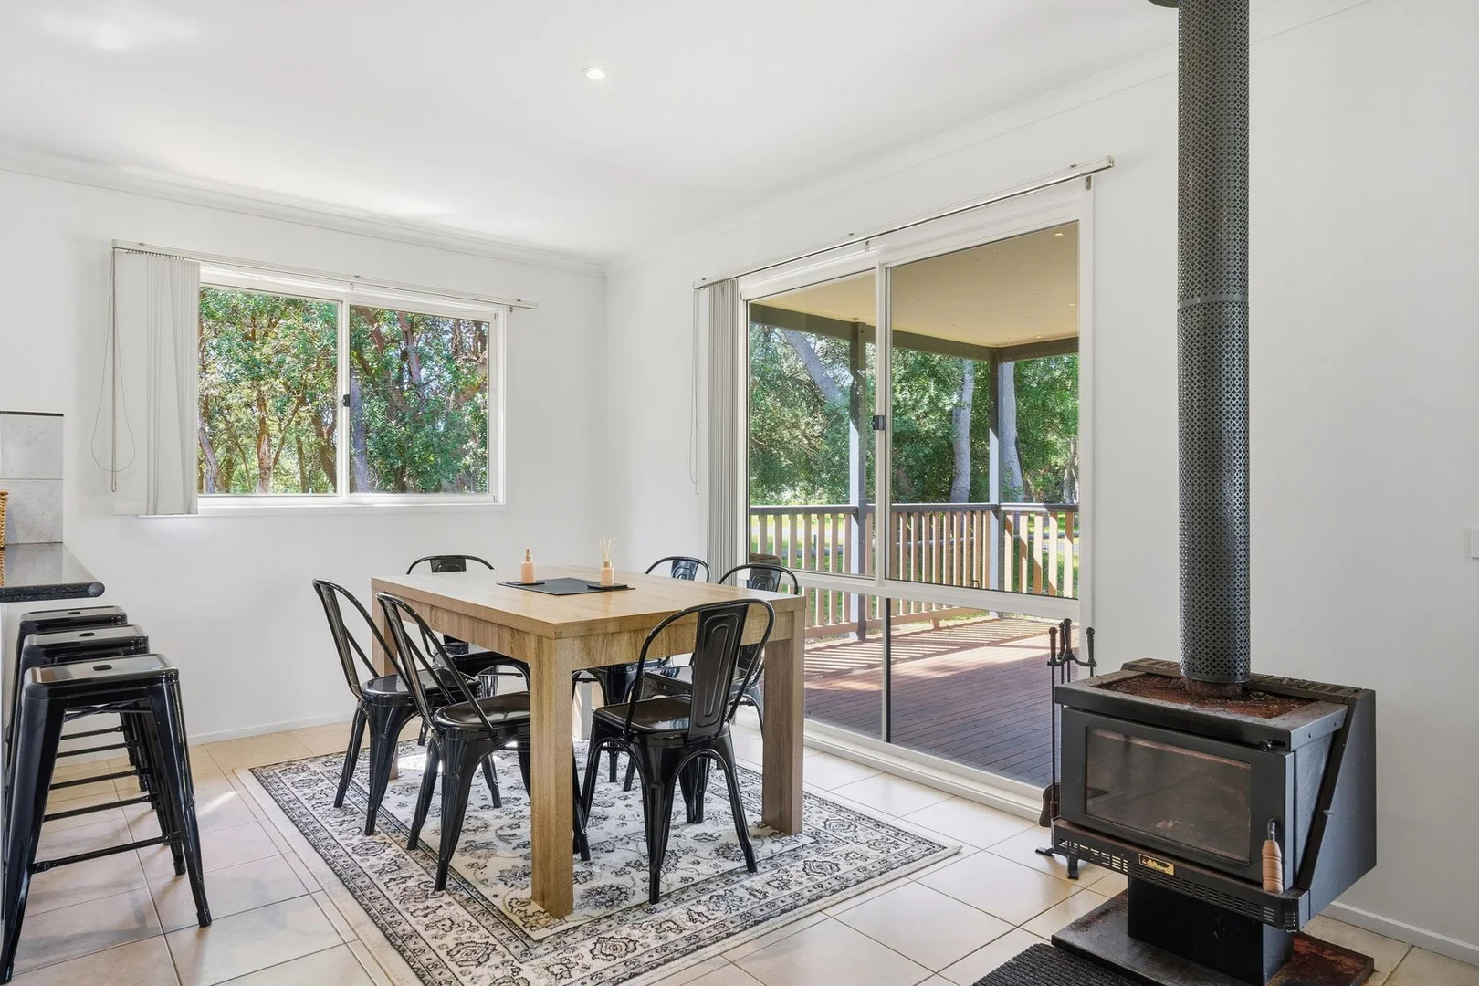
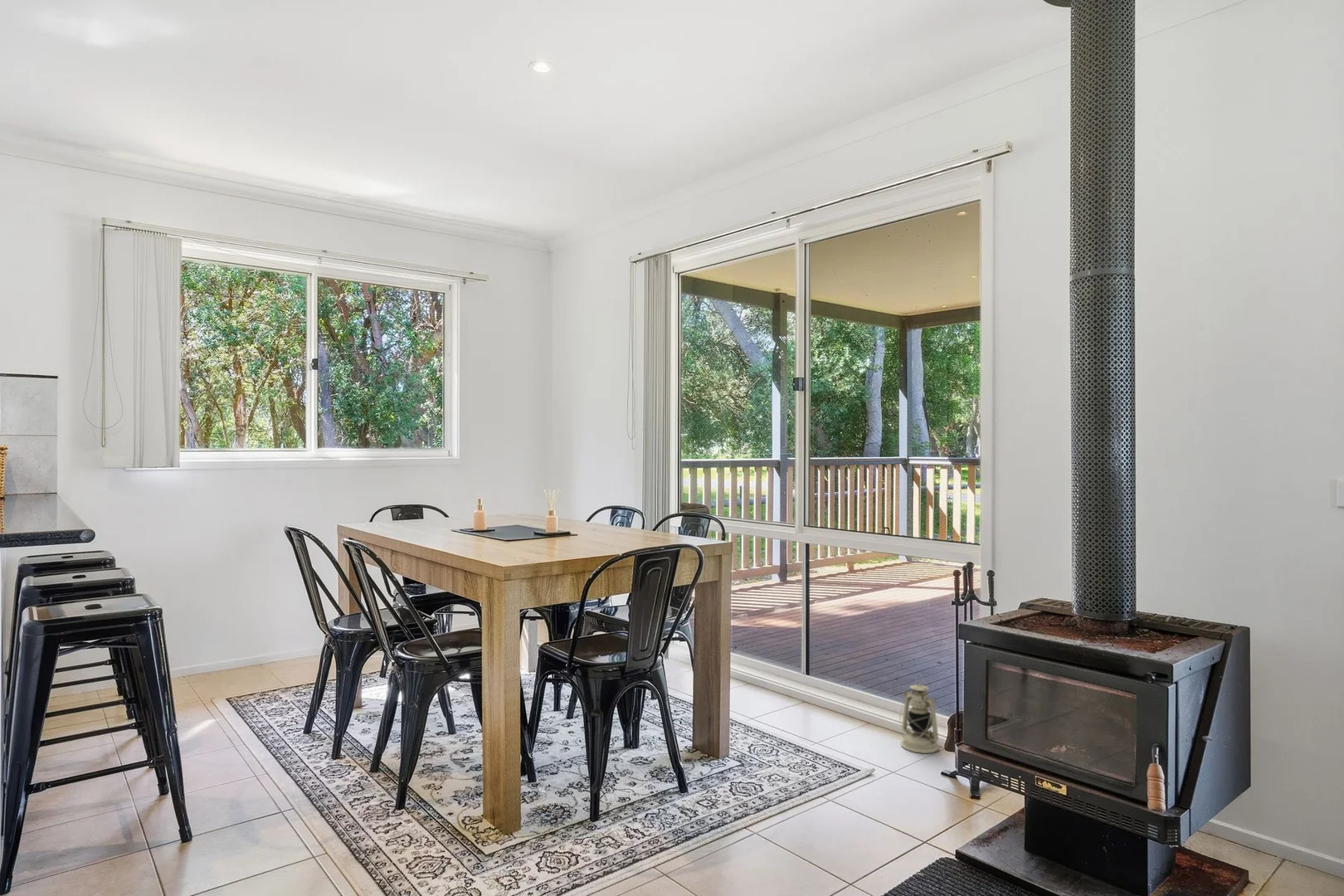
+ lantern (919, 709)
